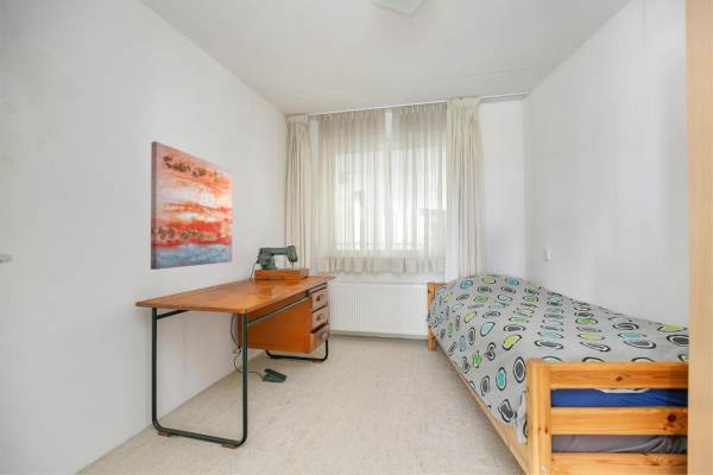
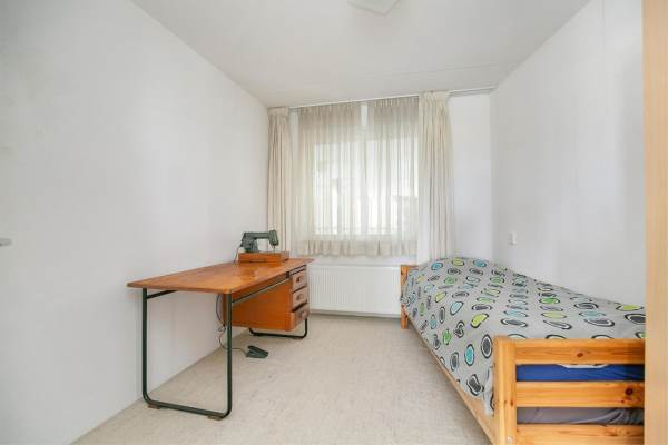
- wall art (197, 211)
